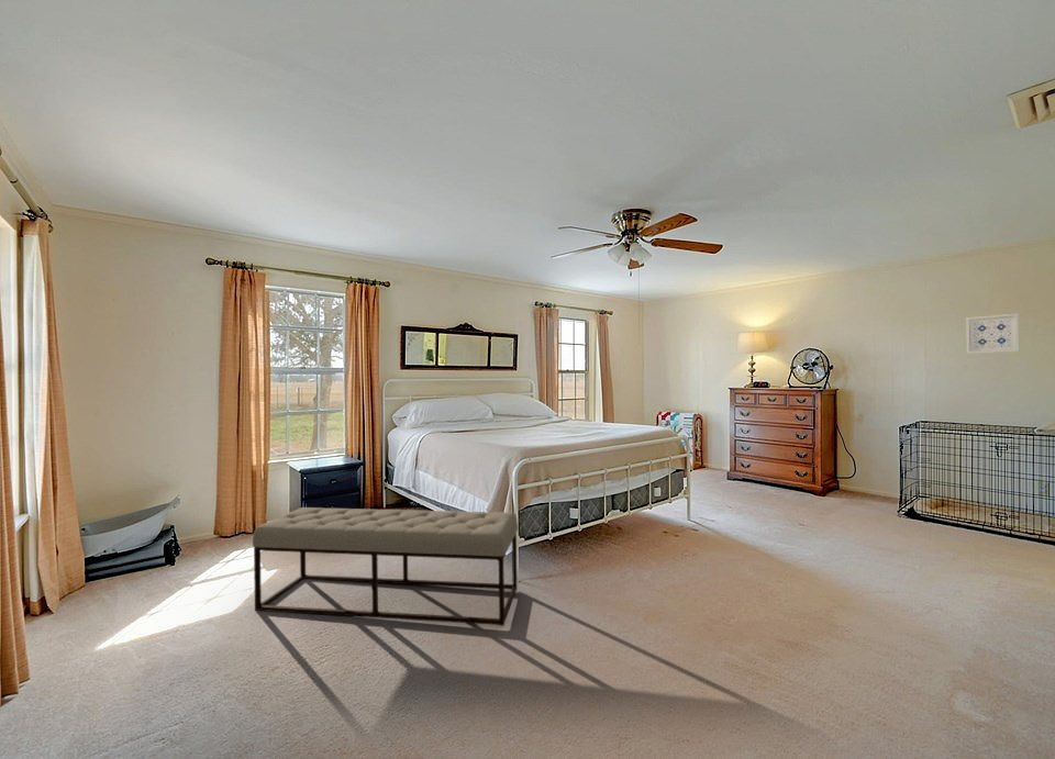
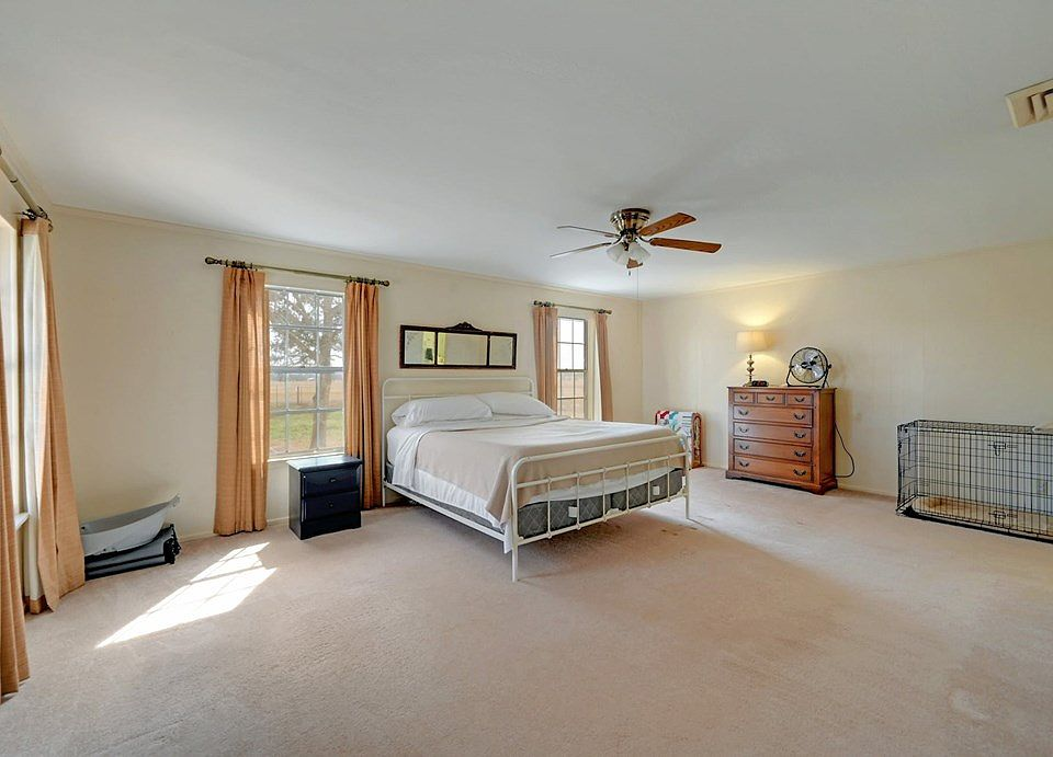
- bench (391, 555)
- wall art (991, 334)
